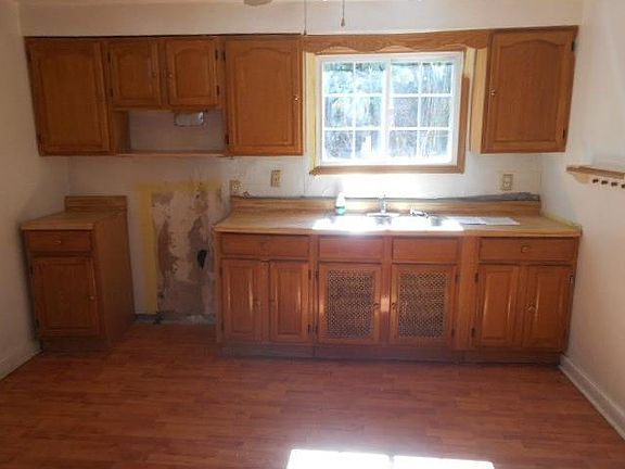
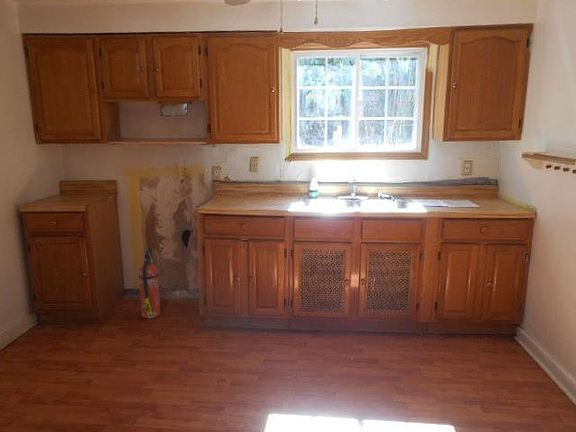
+ fire extinguisher (149, 283)
